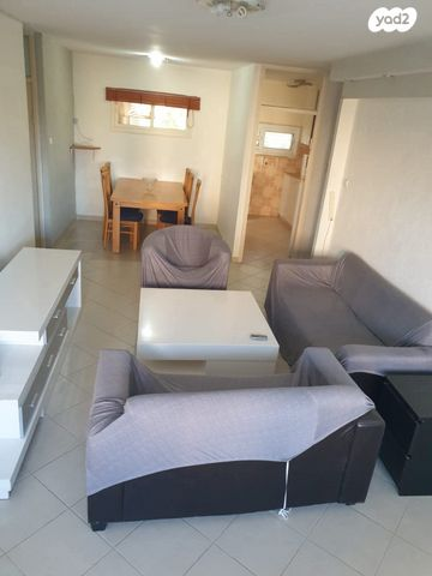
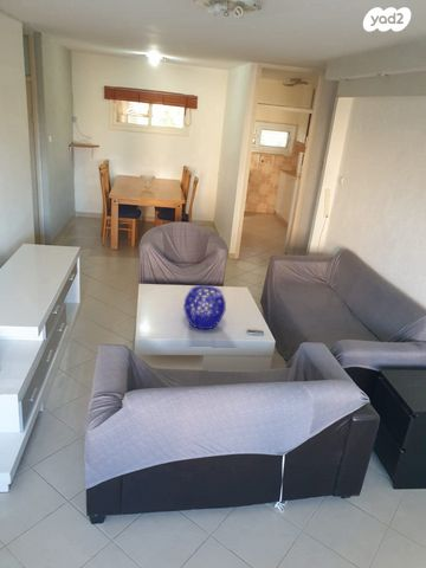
+ decorative bowl (204, 306)
